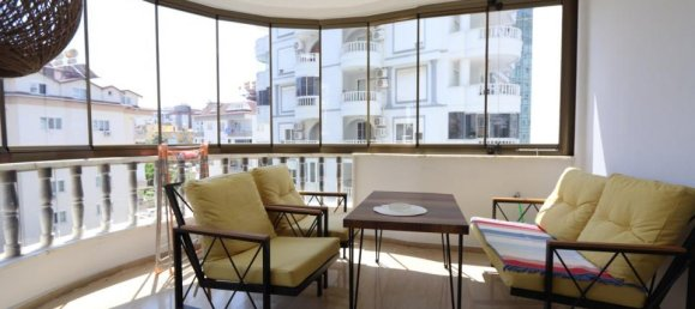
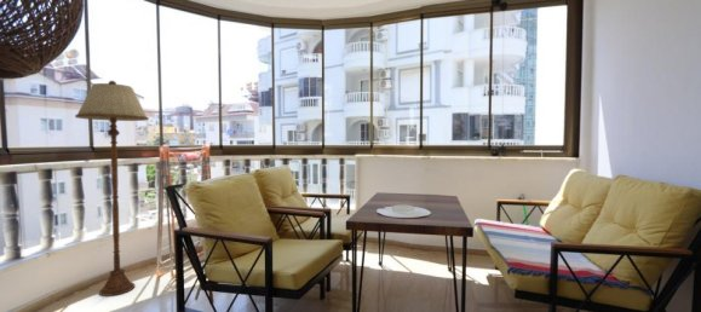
+ floor lamp (115, 186)
